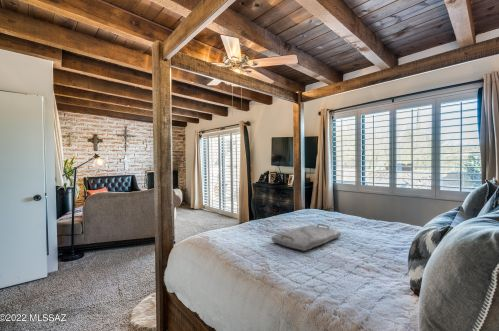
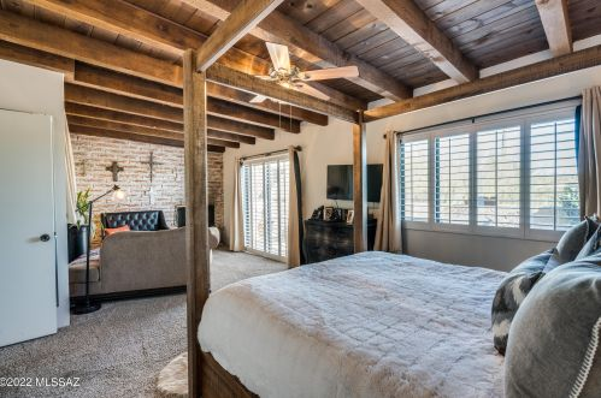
- serving tray (303, 233)
